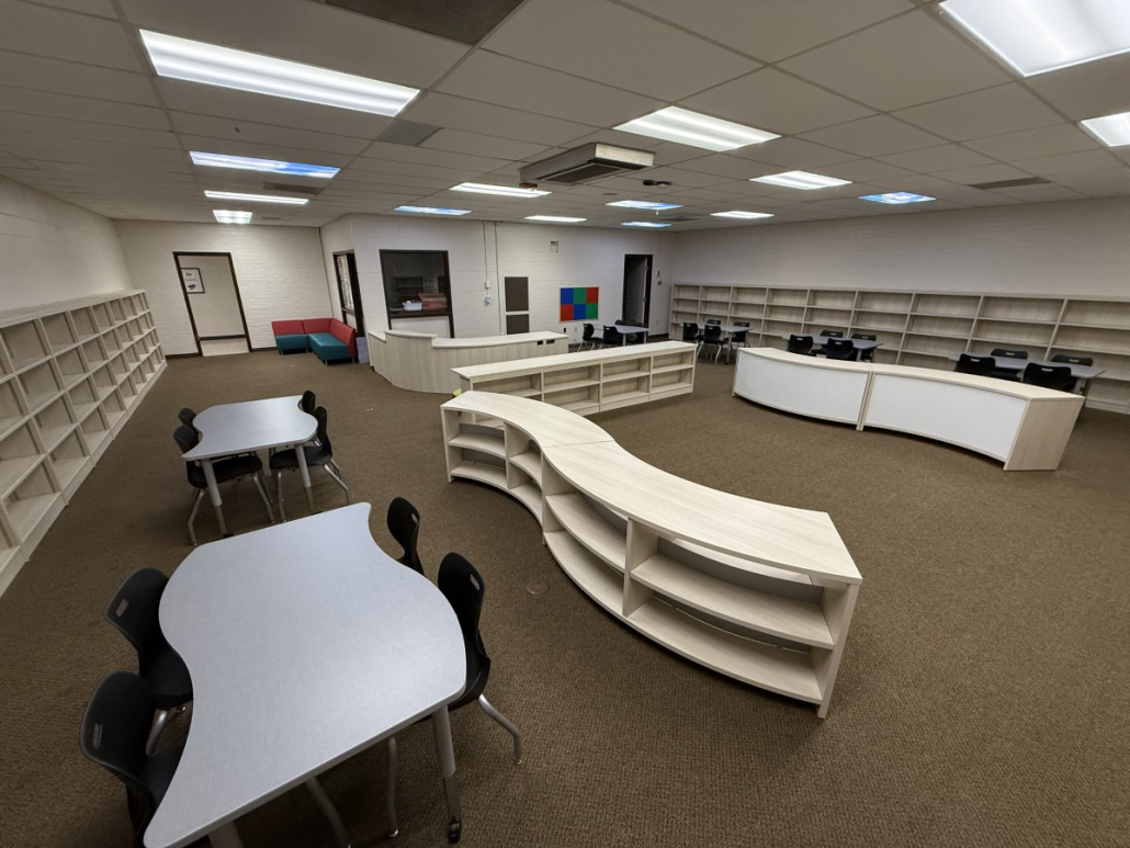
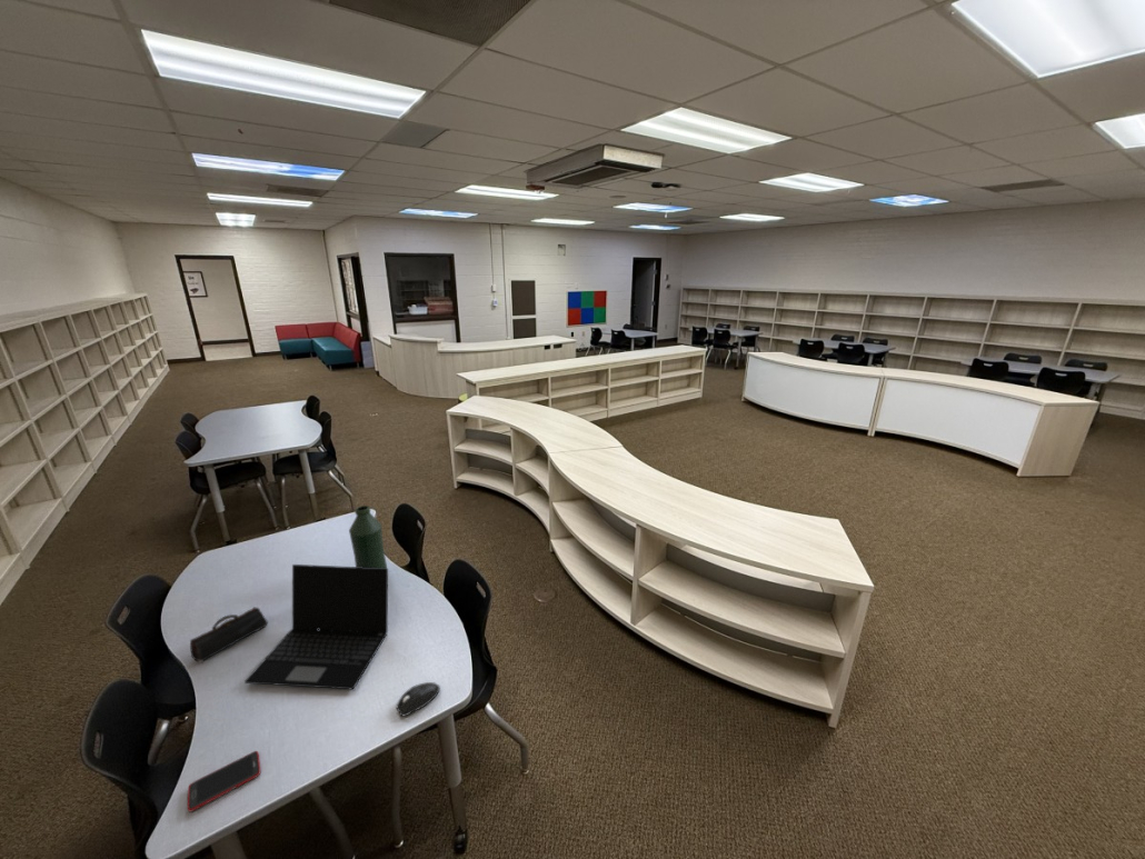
+ mouse (418, 695)
+ cell phone (225, 779)
+ laptop (321, 621)
+ pencil case (228, 627)
+ bottle (367, 542)
